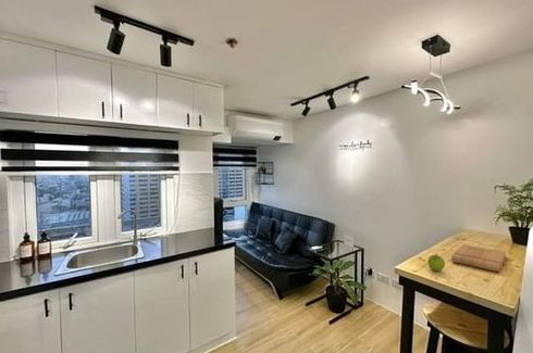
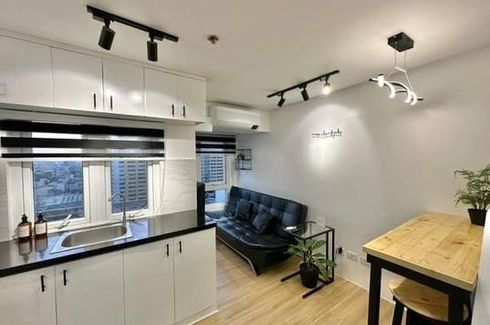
- cutting board (479, 256)
- fruit (435, 262)
